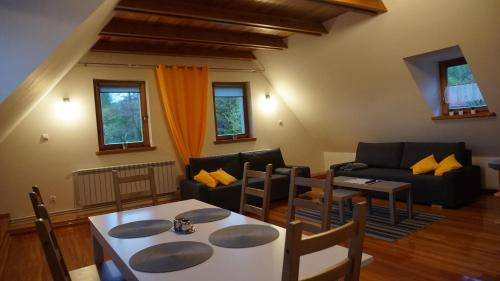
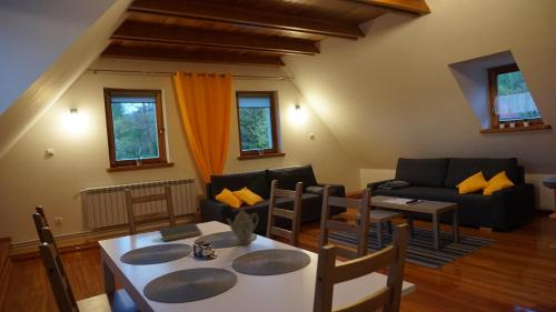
+ chinaware (242, 224)
+ notepad (180, 231)
